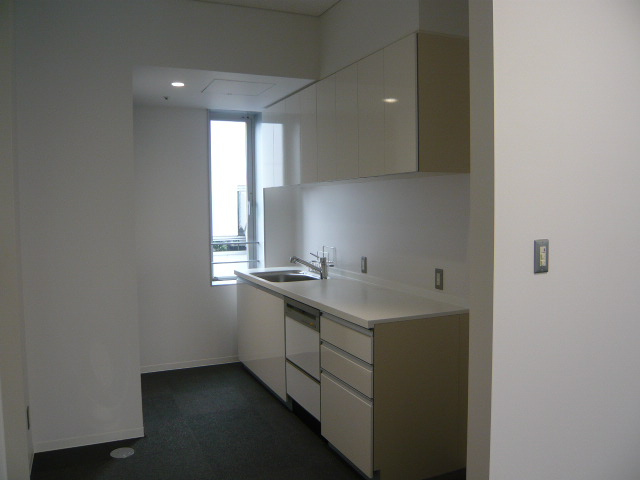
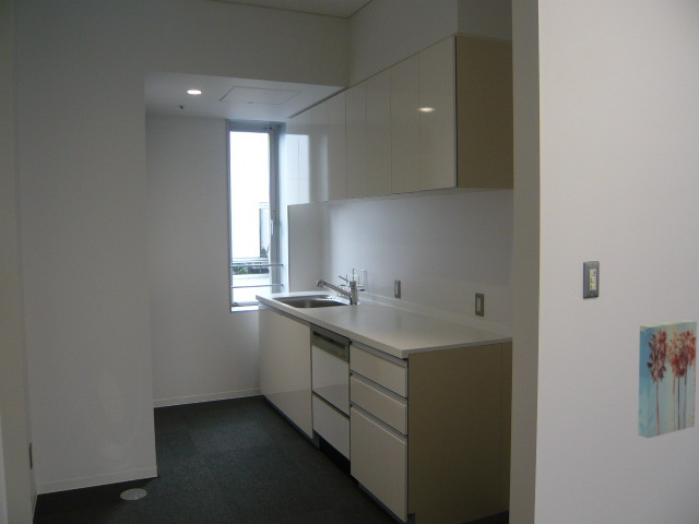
+ wall art (667, 377)
